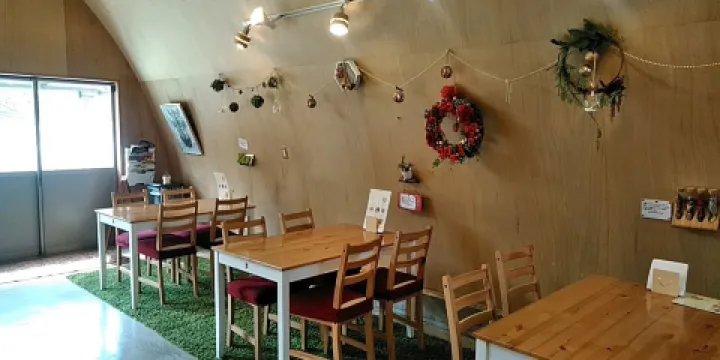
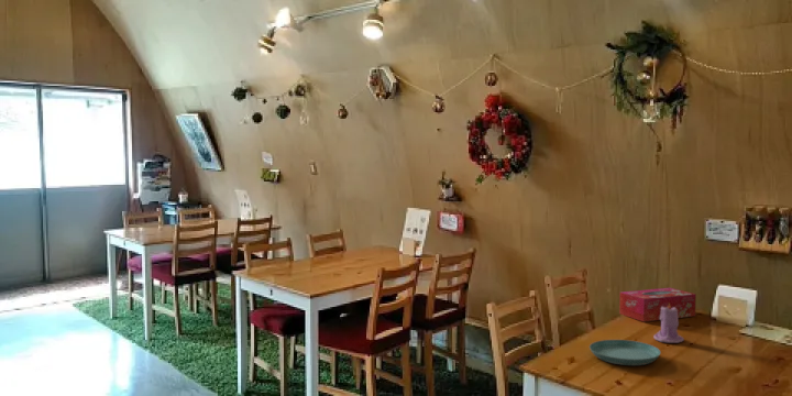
+ saucer (624, 352)
+ candle (668, 320)
+ tissue box (657, 304)
